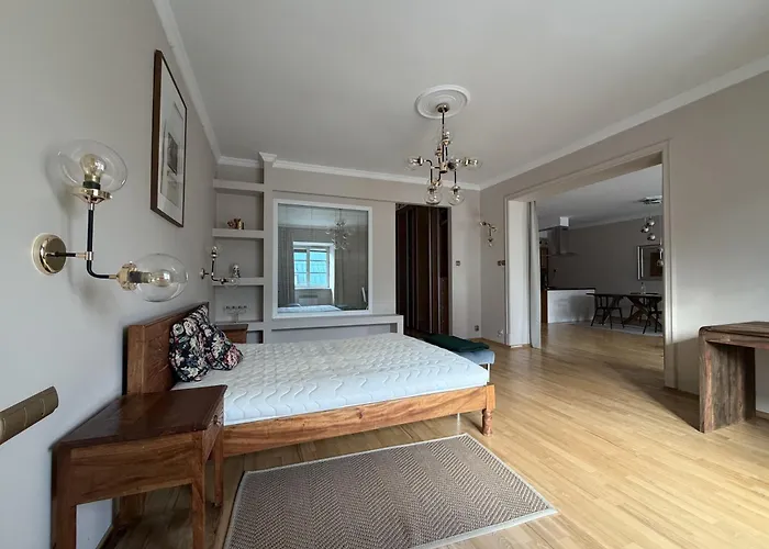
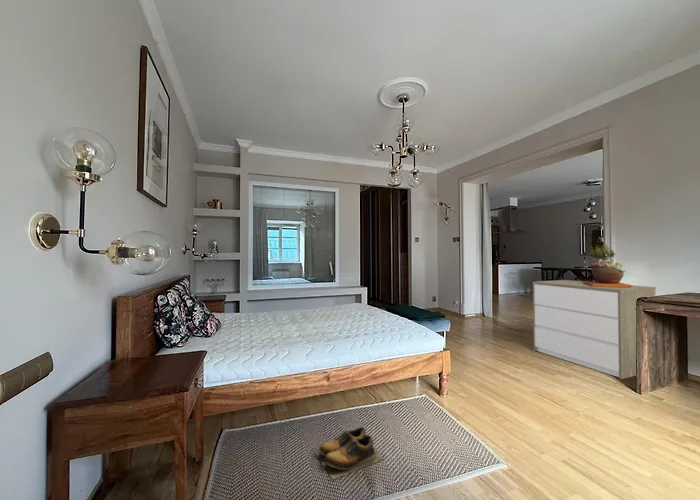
+ shoes (348, 446)
+ dresser (588, 321)
+ potted plant (604, 264)
